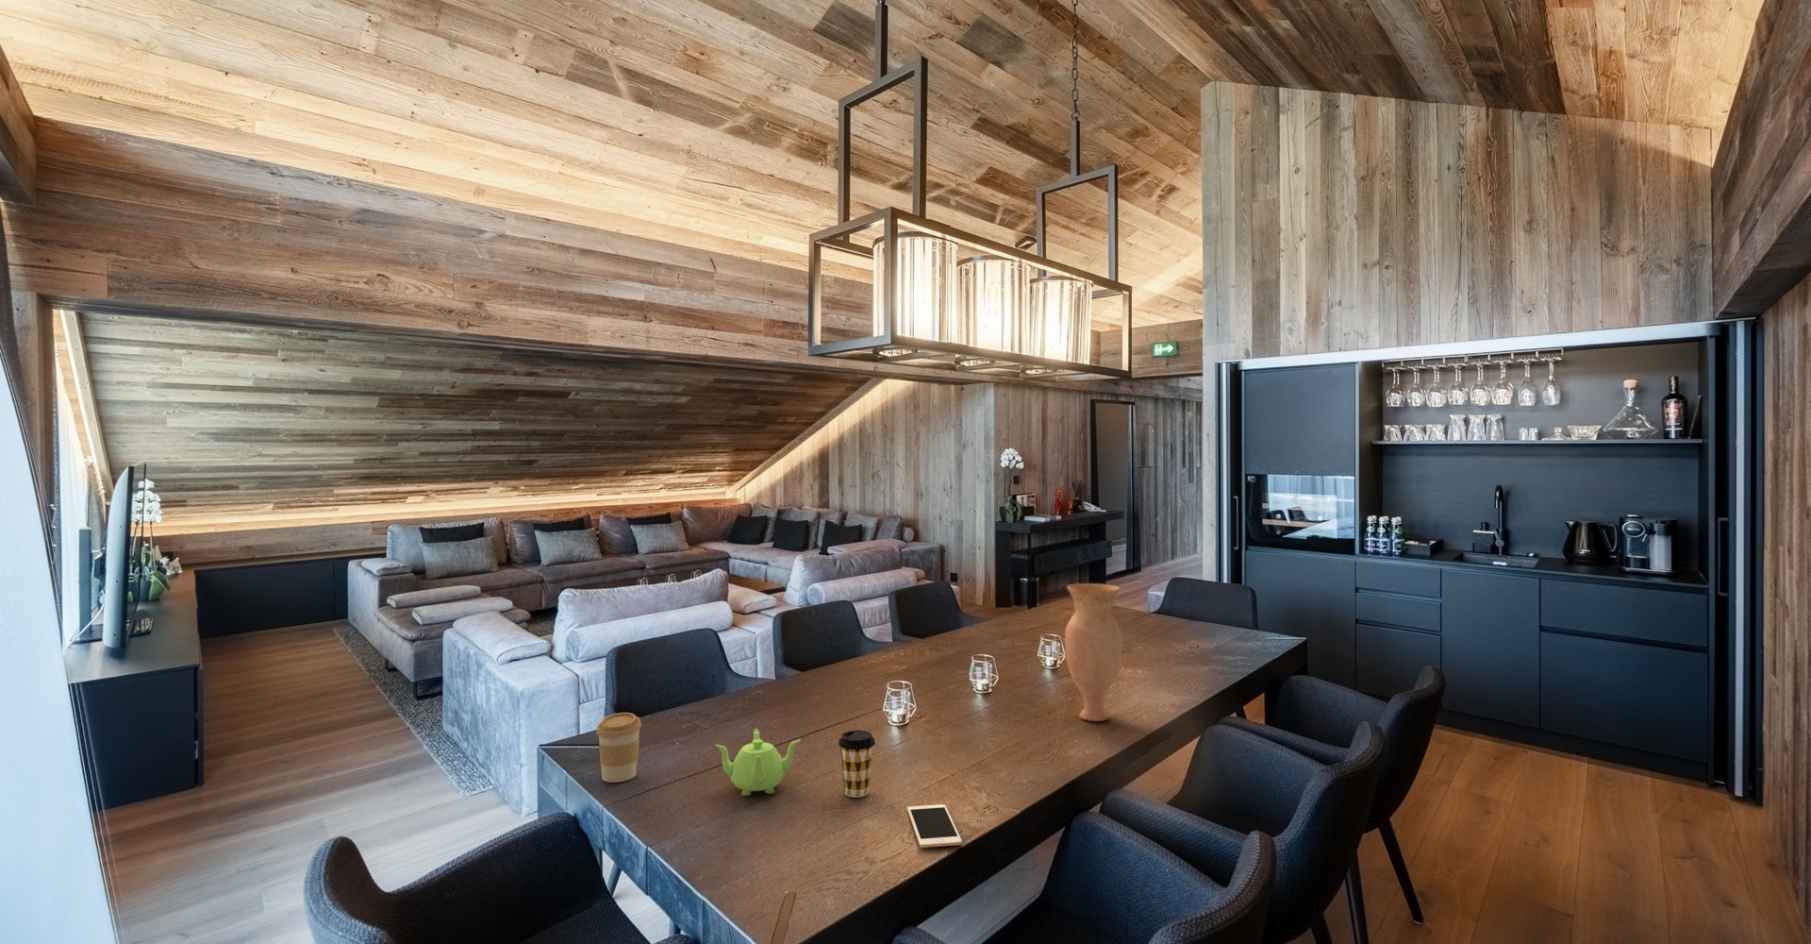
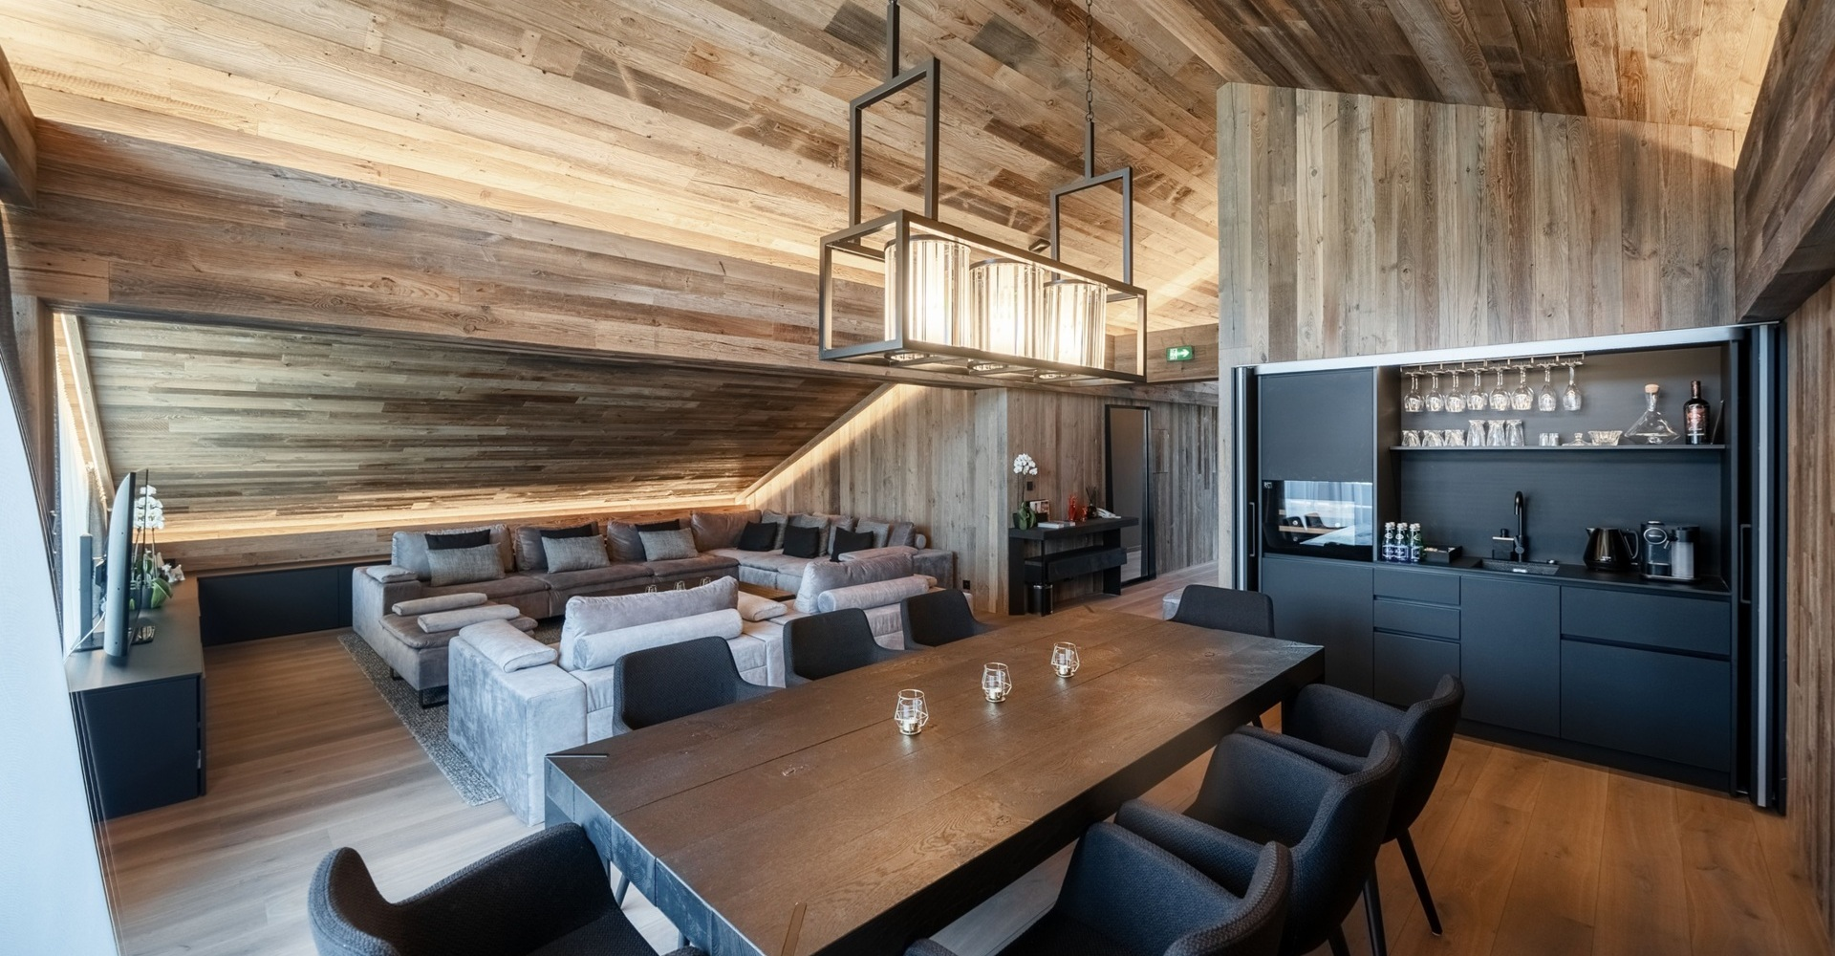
- vase (1094, 653)
- coffee cup (619, 746)
- coffee cup (856, 763)
- teapot (758, 763)
- cell phone (933, 824)
